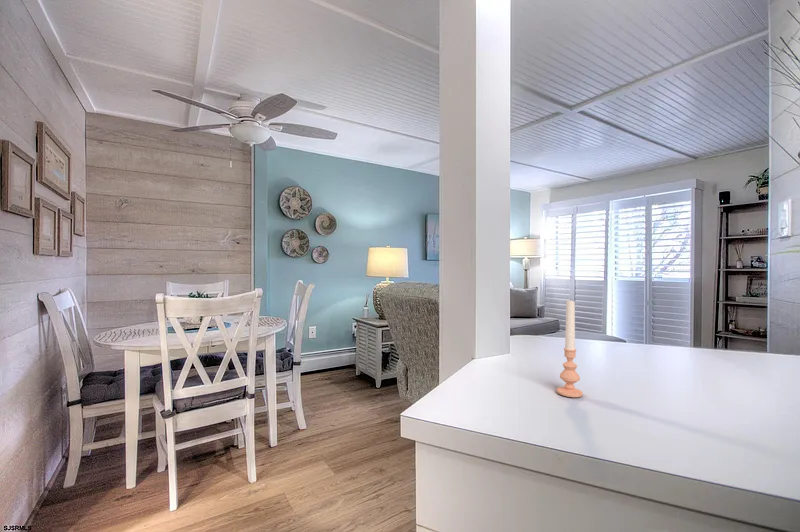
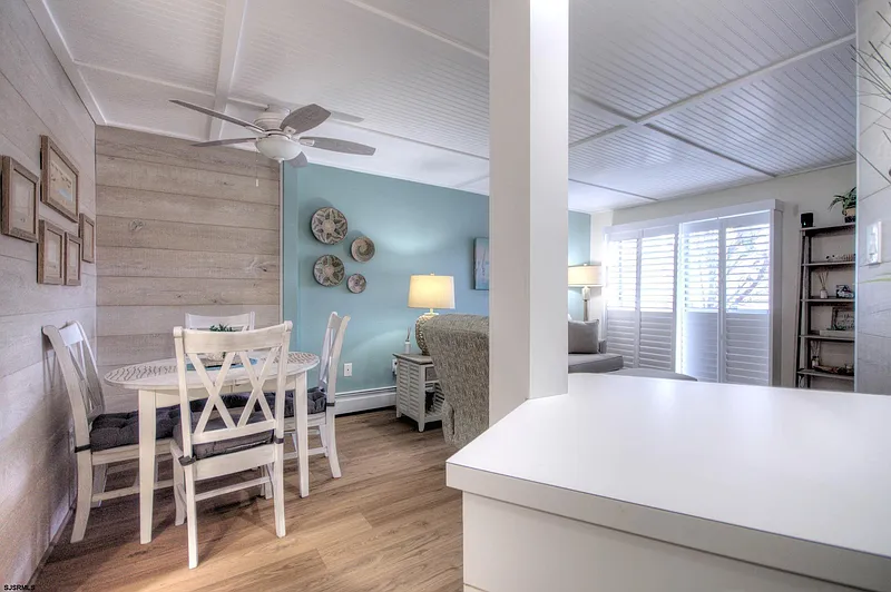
- candle (570, 346)
